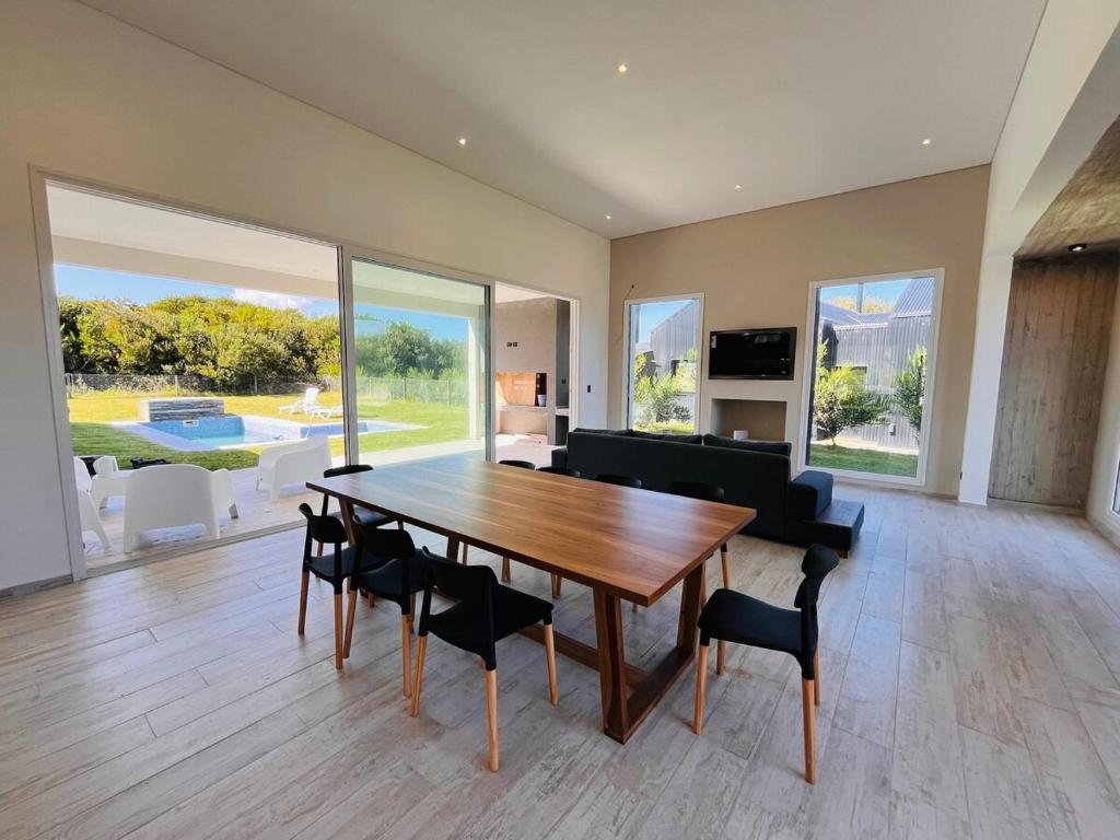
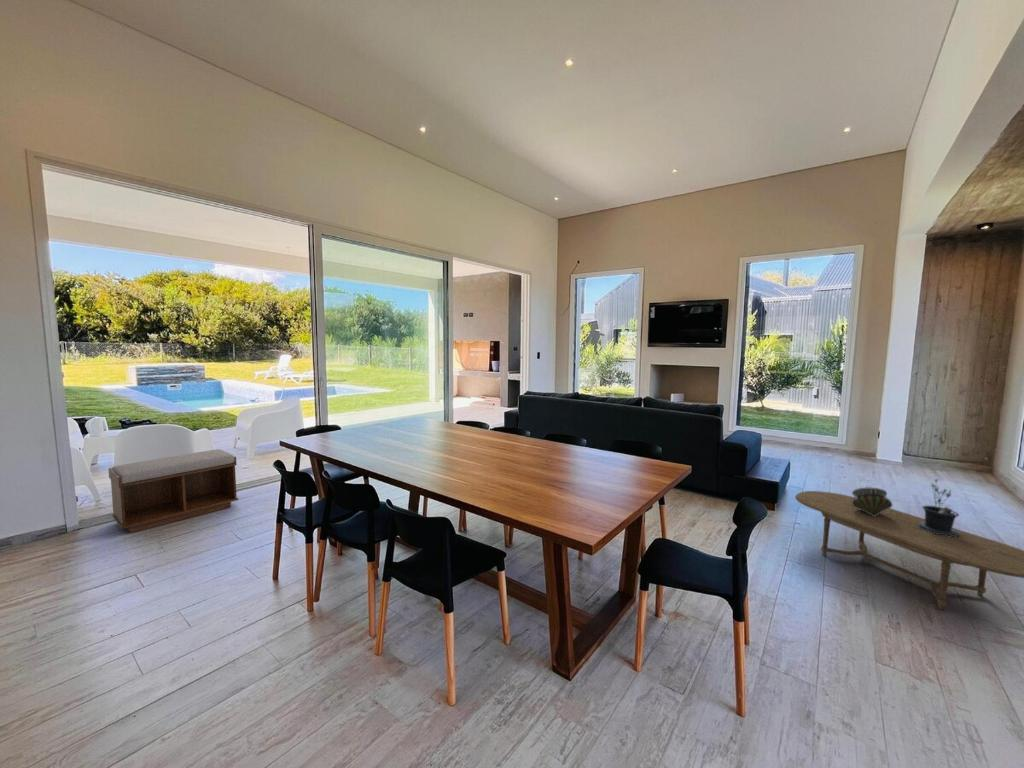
+ potted plant (941, 506)
+ drum (870, 499)
+ bench (177, 486)
+ coffee table (898, 545)
